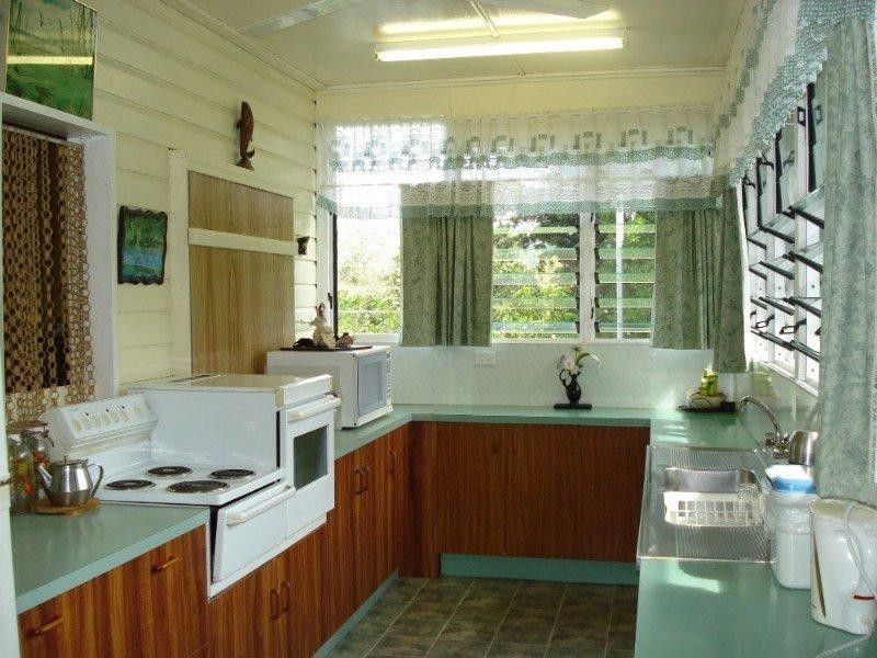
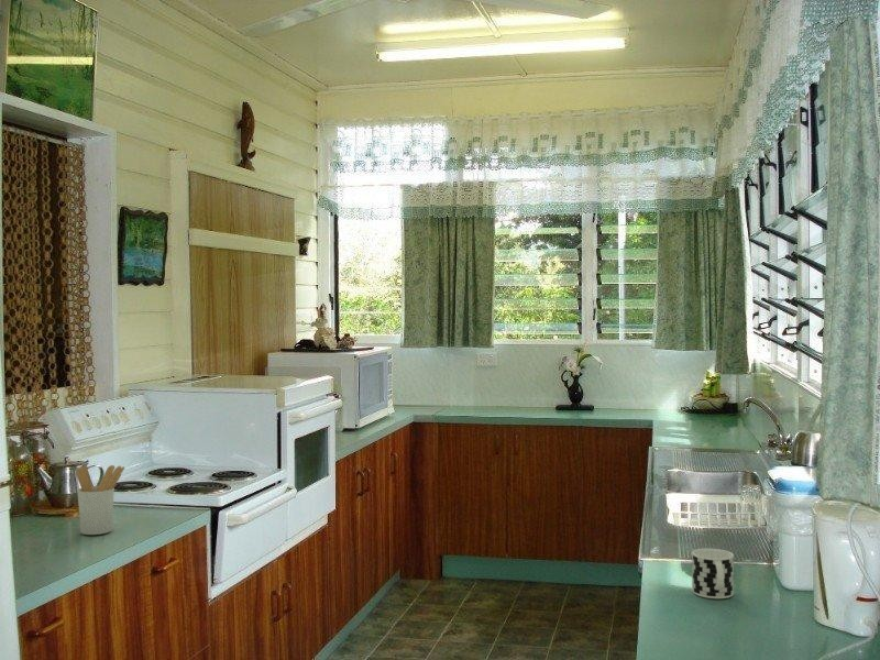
+ cup (714, 574)
+ utensil holder (102, 497)
